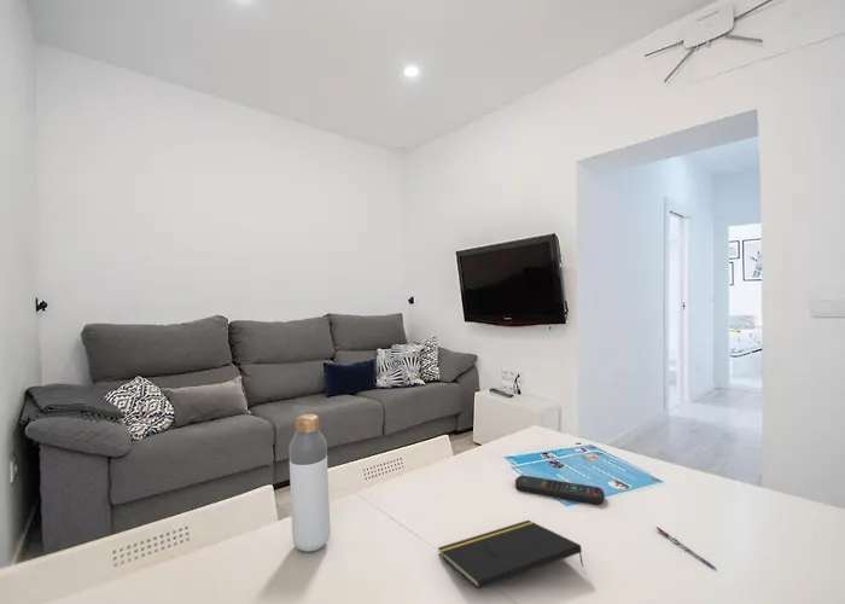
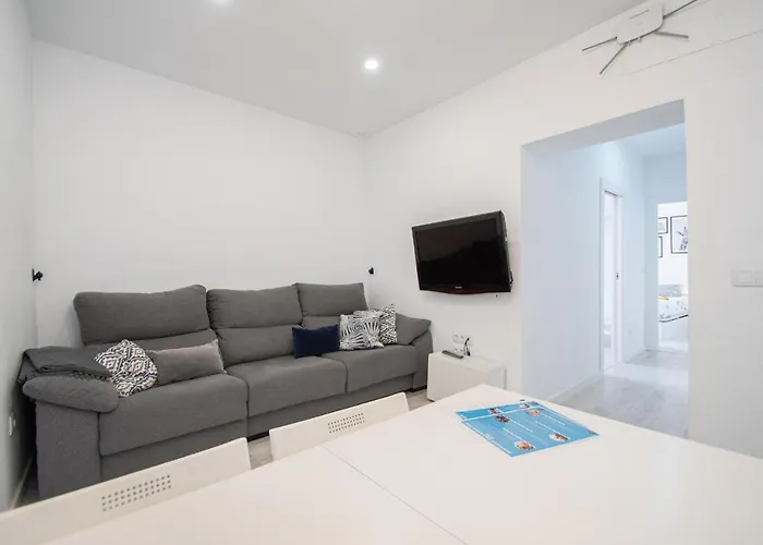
- bottle (309, 481)
- notepad (507, 550)
- remote control (558, 488)
- pen (683, 546)
